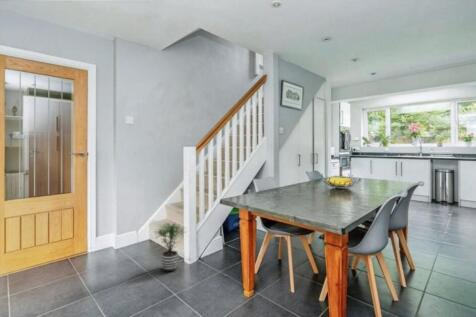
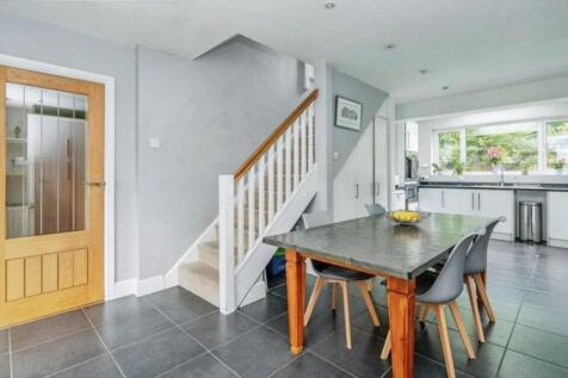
- potted plant (168, 246)
